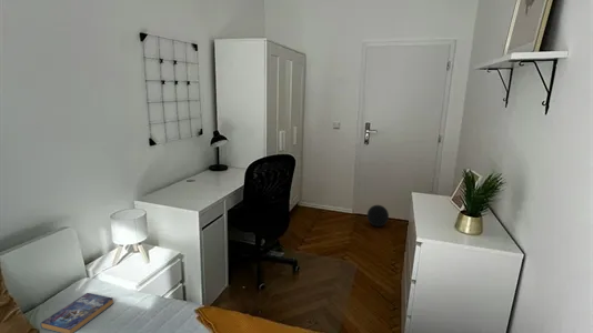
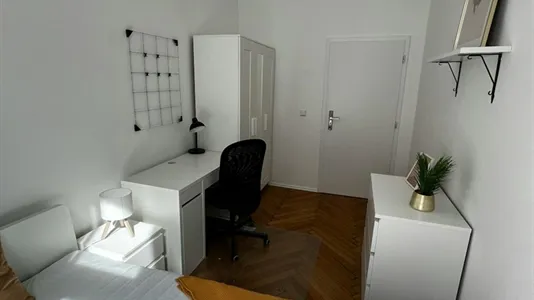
- ball (378, 215)
- book (79, 312)
